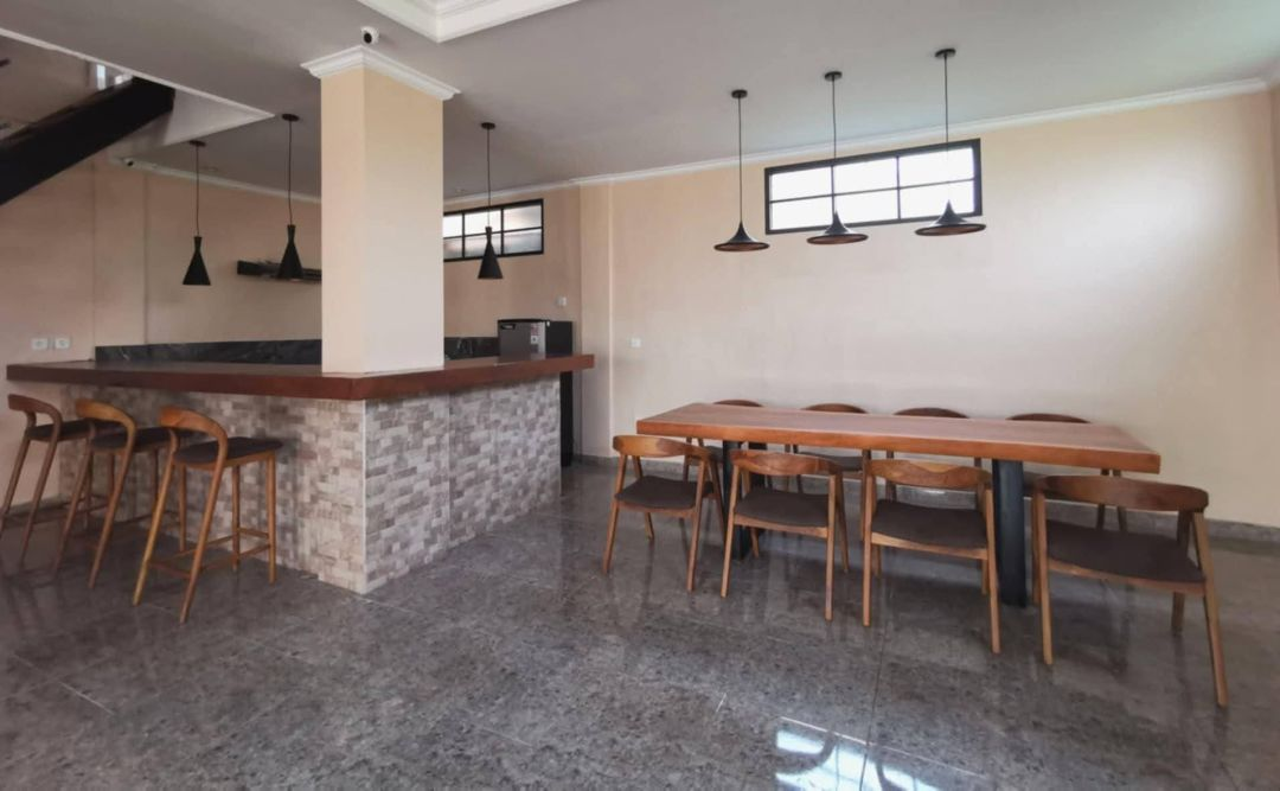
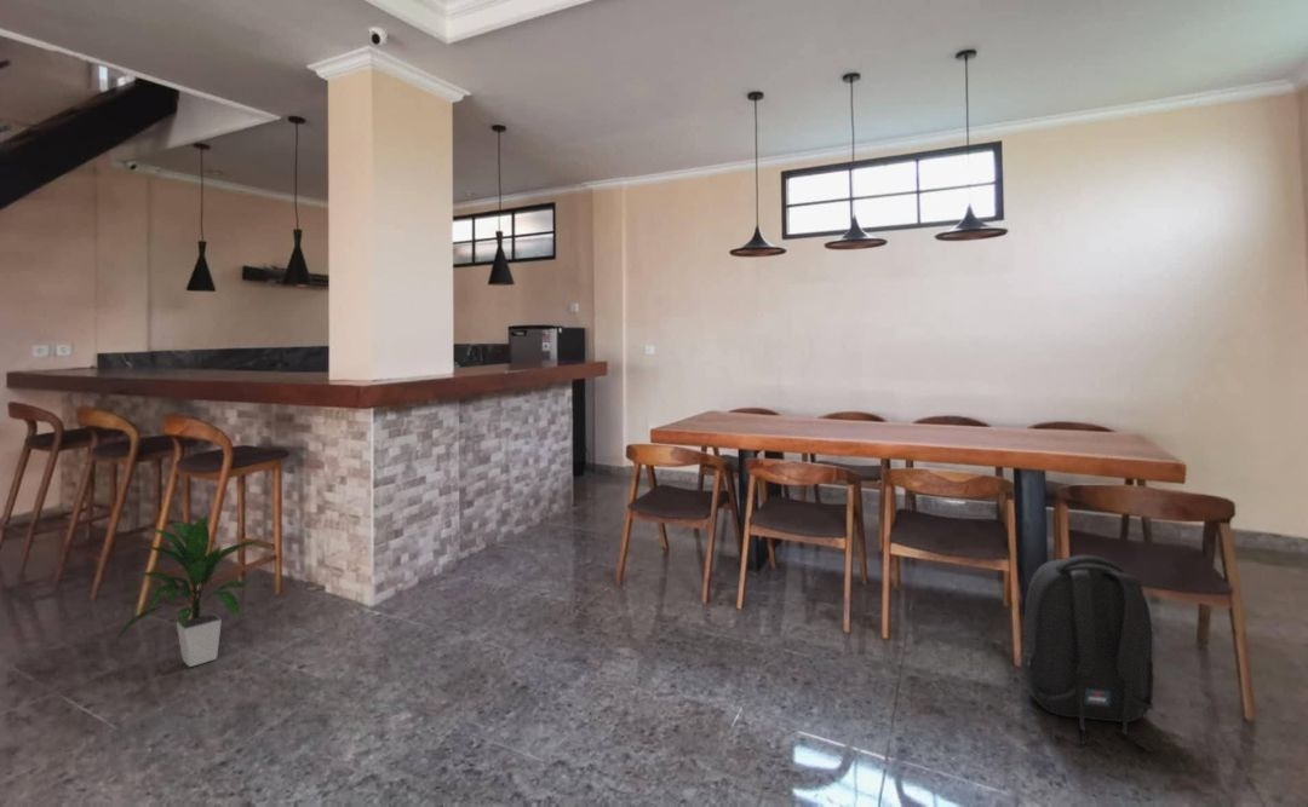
+ backpack (1088, 635)
+ indoor plant (189, 587)
